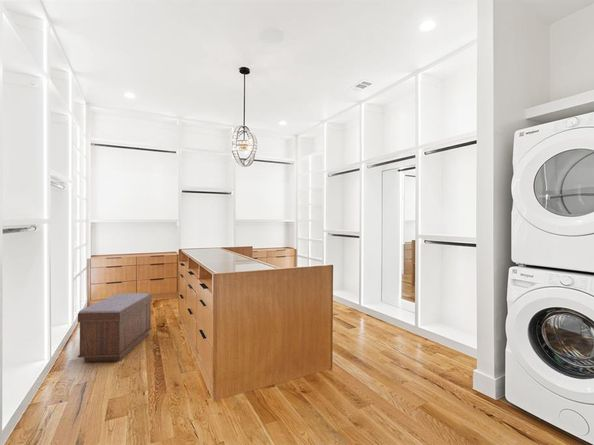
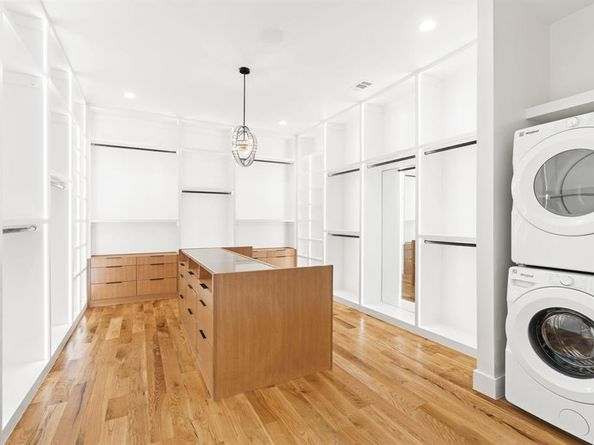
- bench (118, 323)
